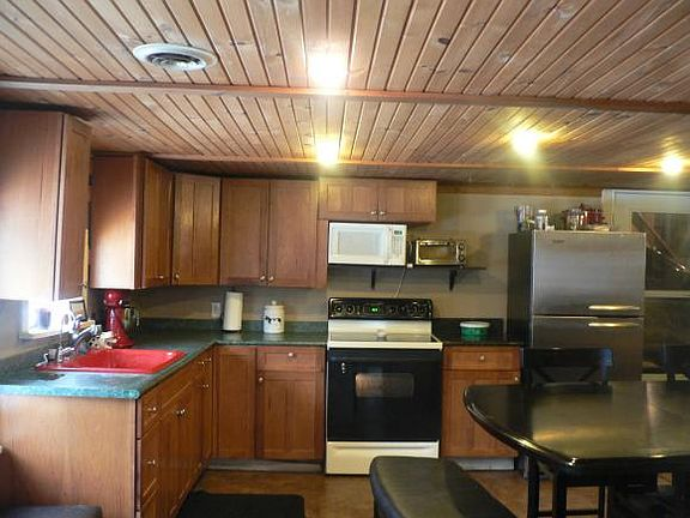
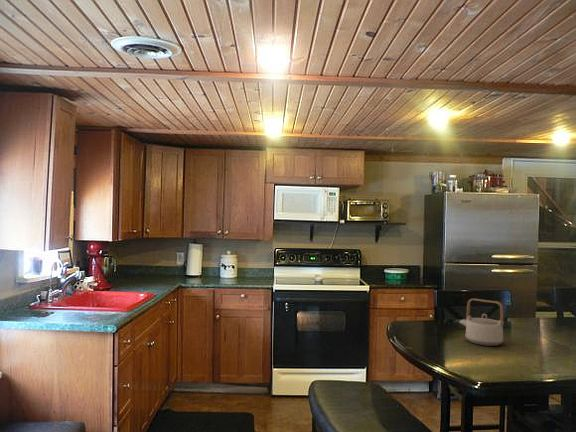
+ teapot (480, 320)
